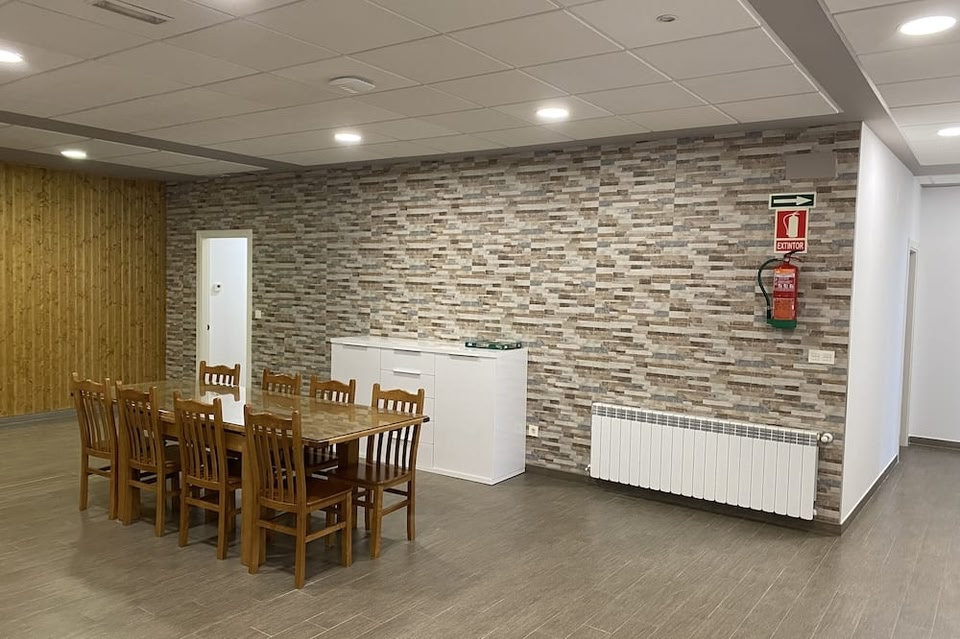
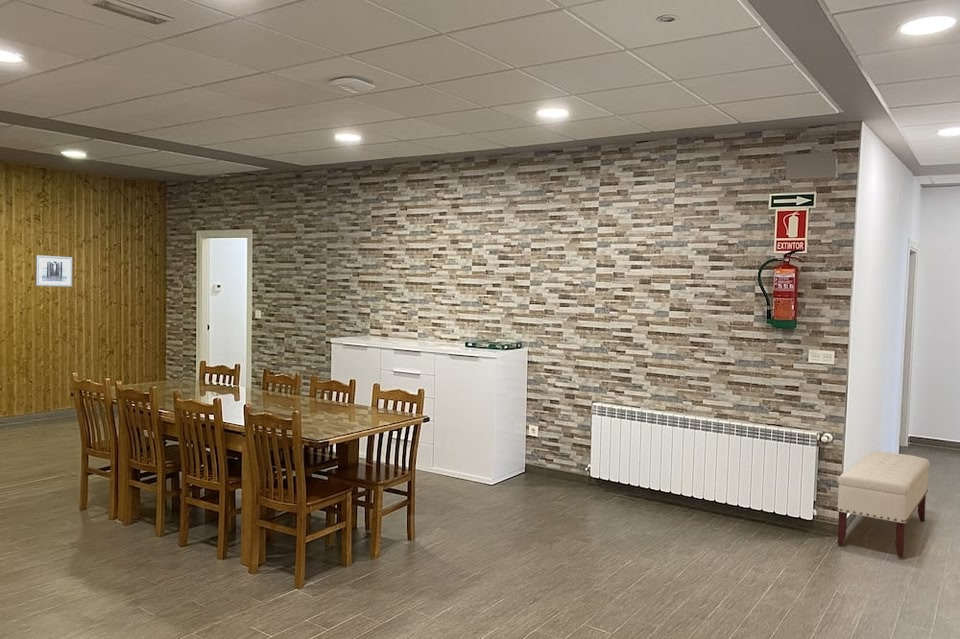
+ bench (884, 498)
+ wall art (54, 271)
